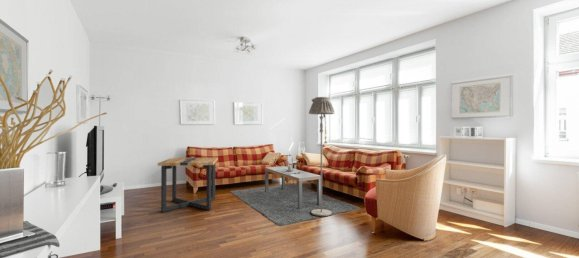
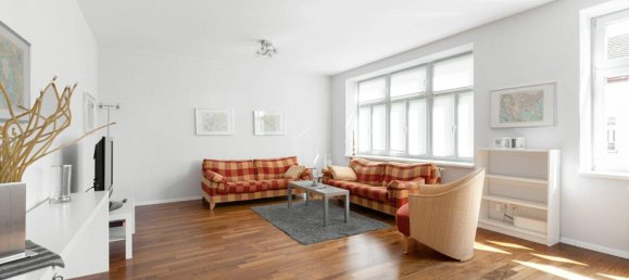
- side table (175, 182)
- floor lamp (321, 155)
